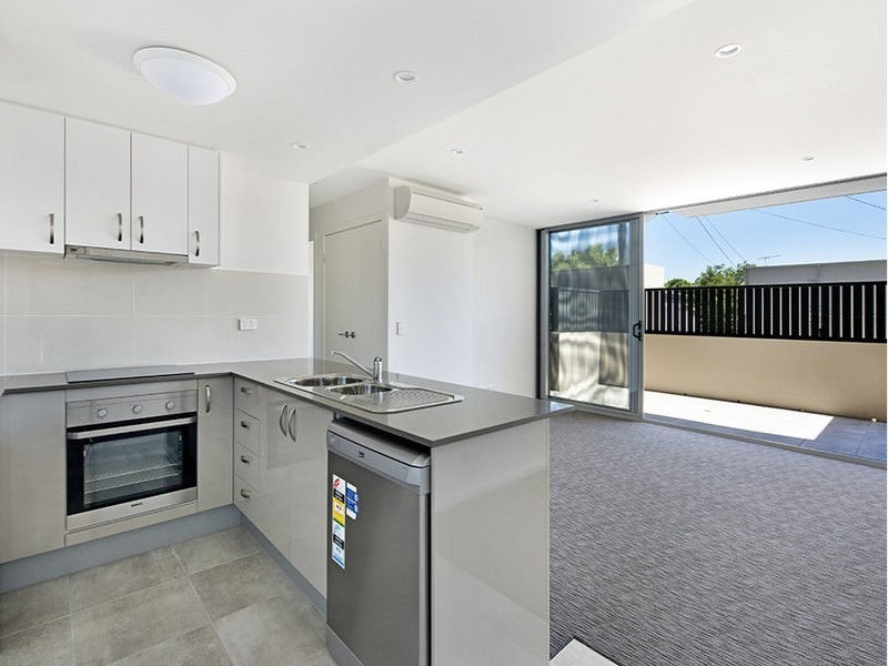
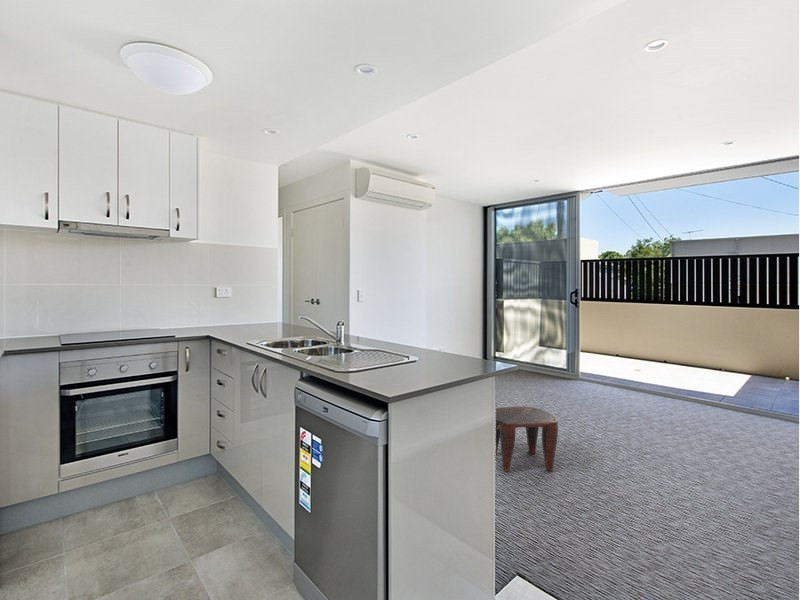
+ stool (527, 438)
